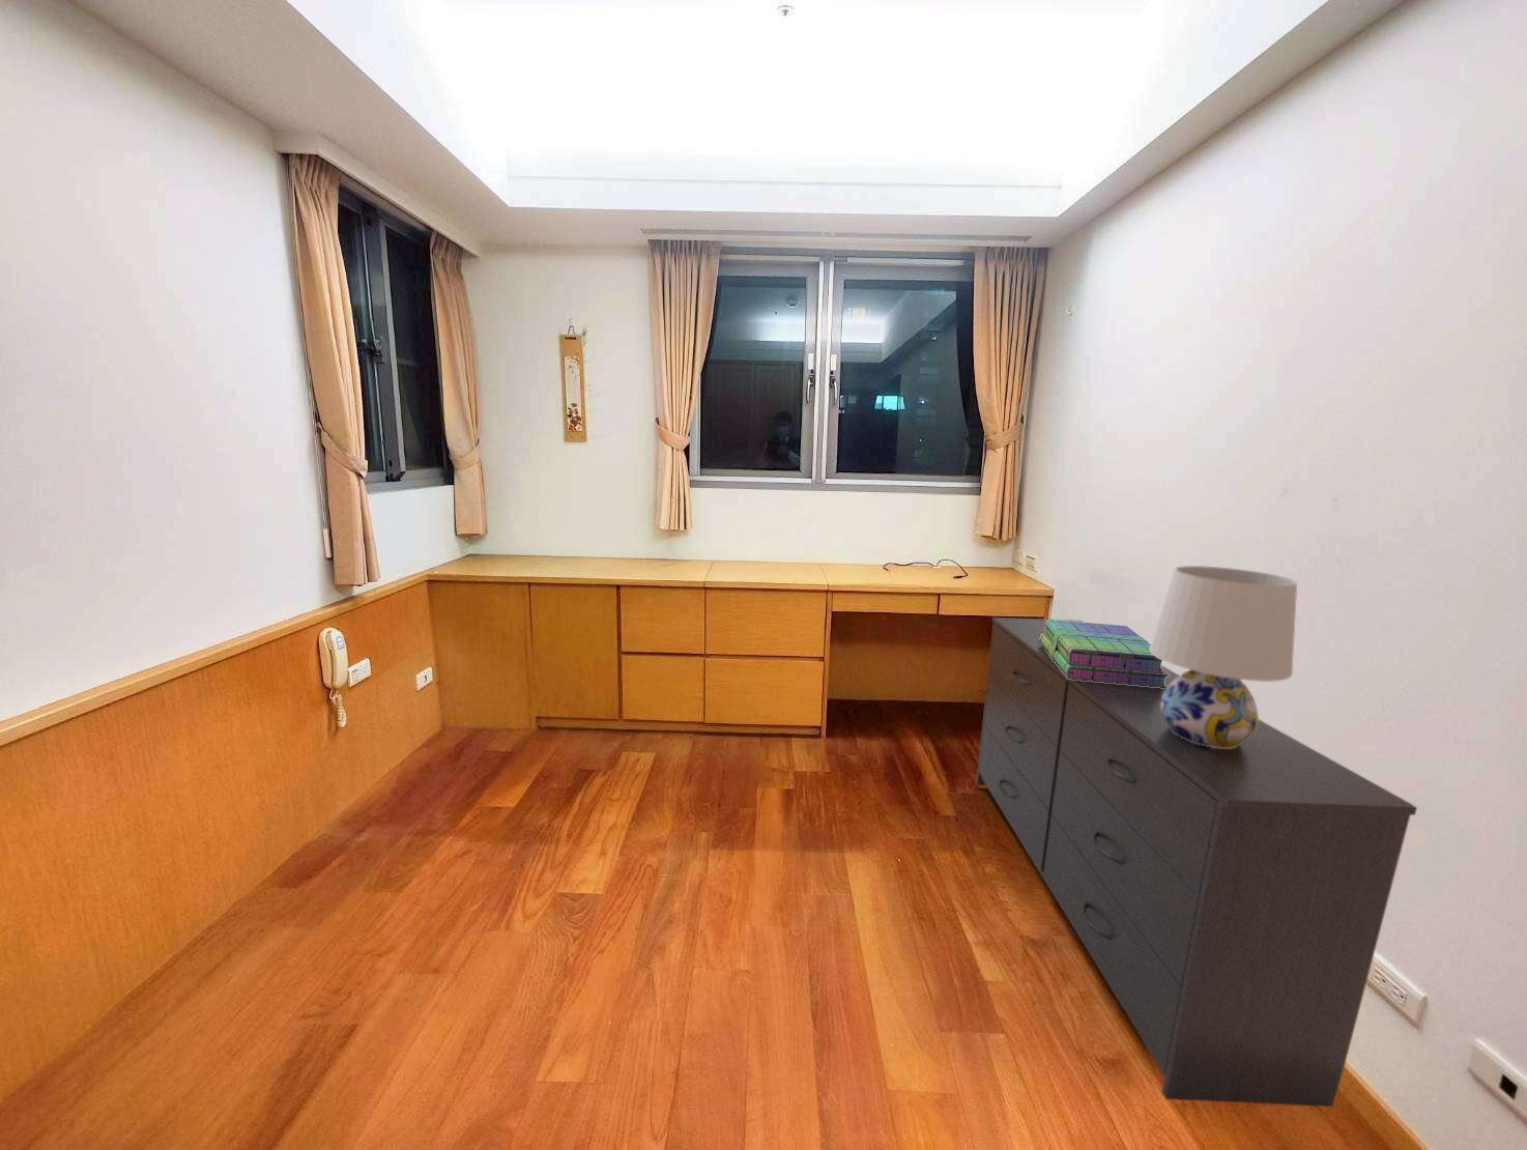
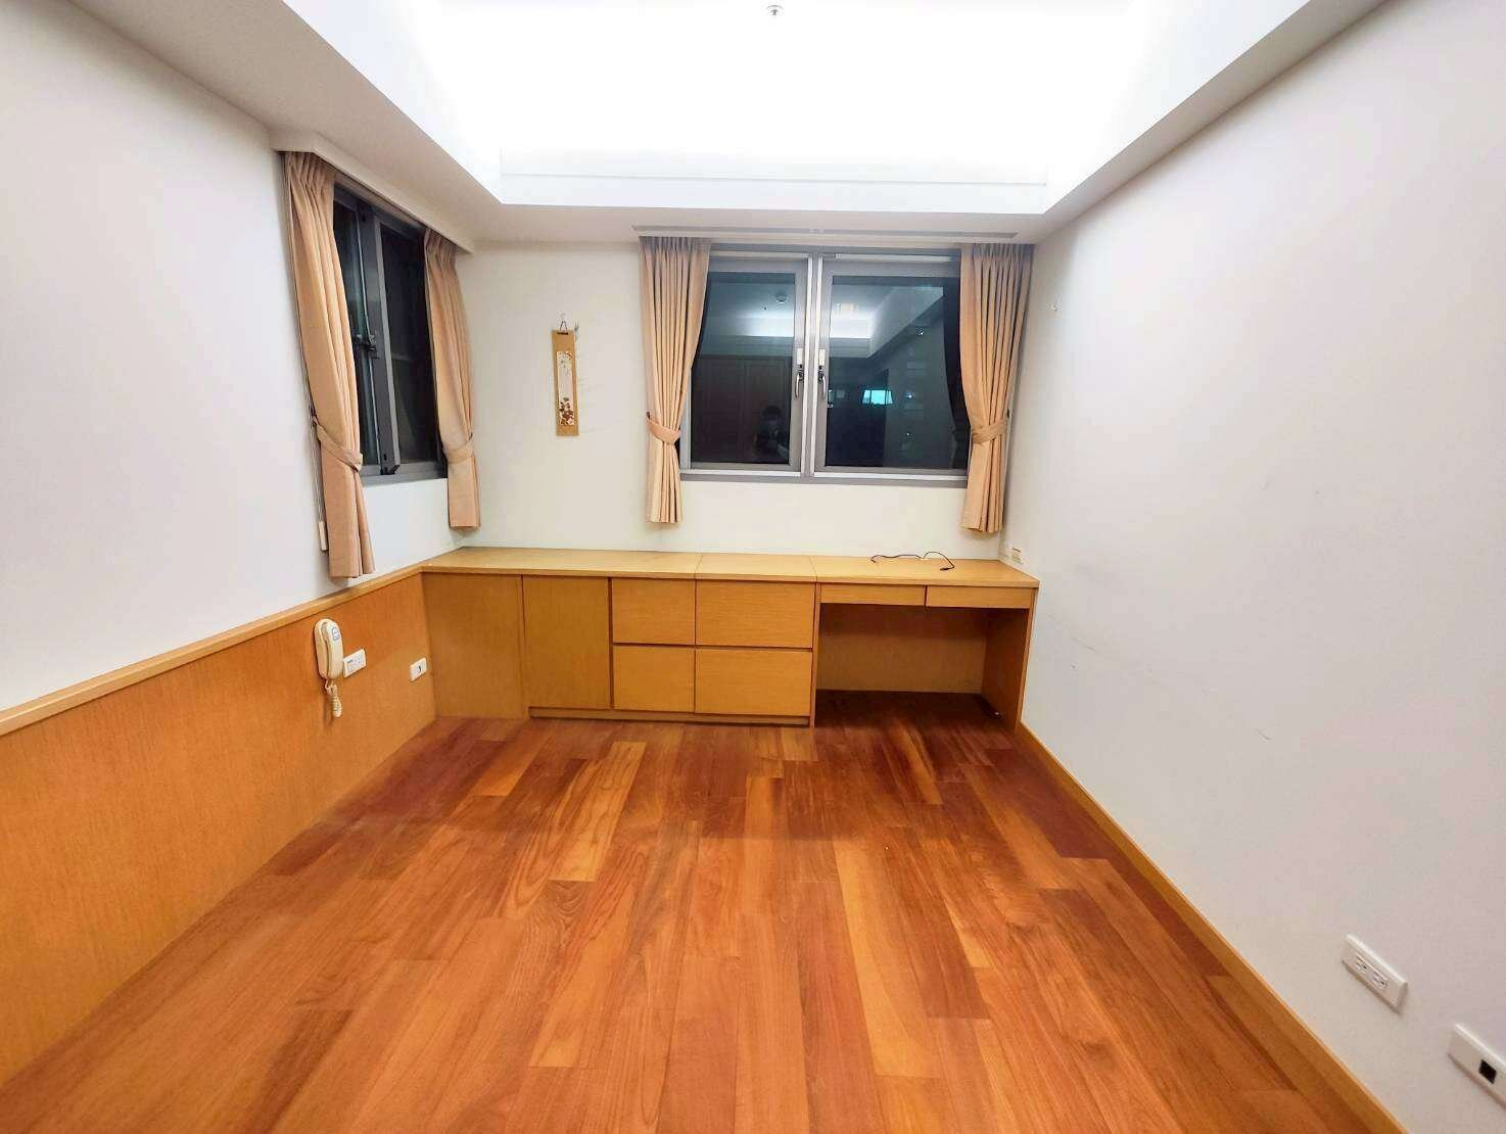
- stack of books (1098, 649)
- table lamp (1218, 656)
- dresser (1105, 790)
